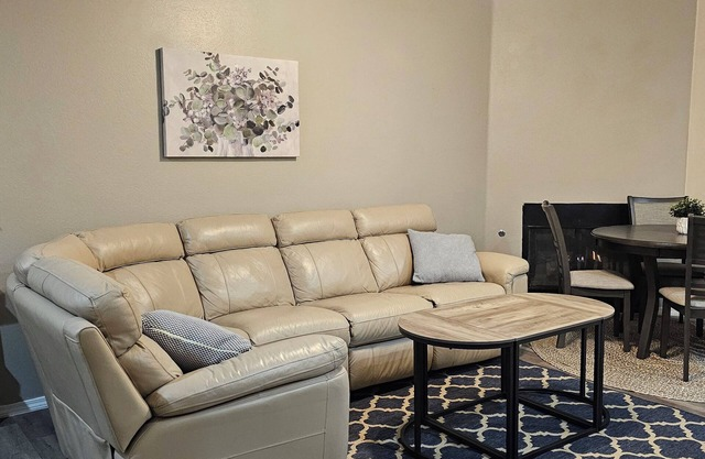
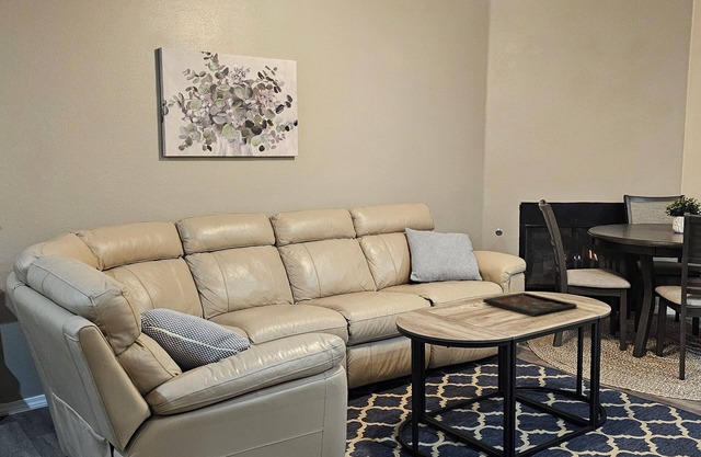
+ decorative tray (528, 302)
